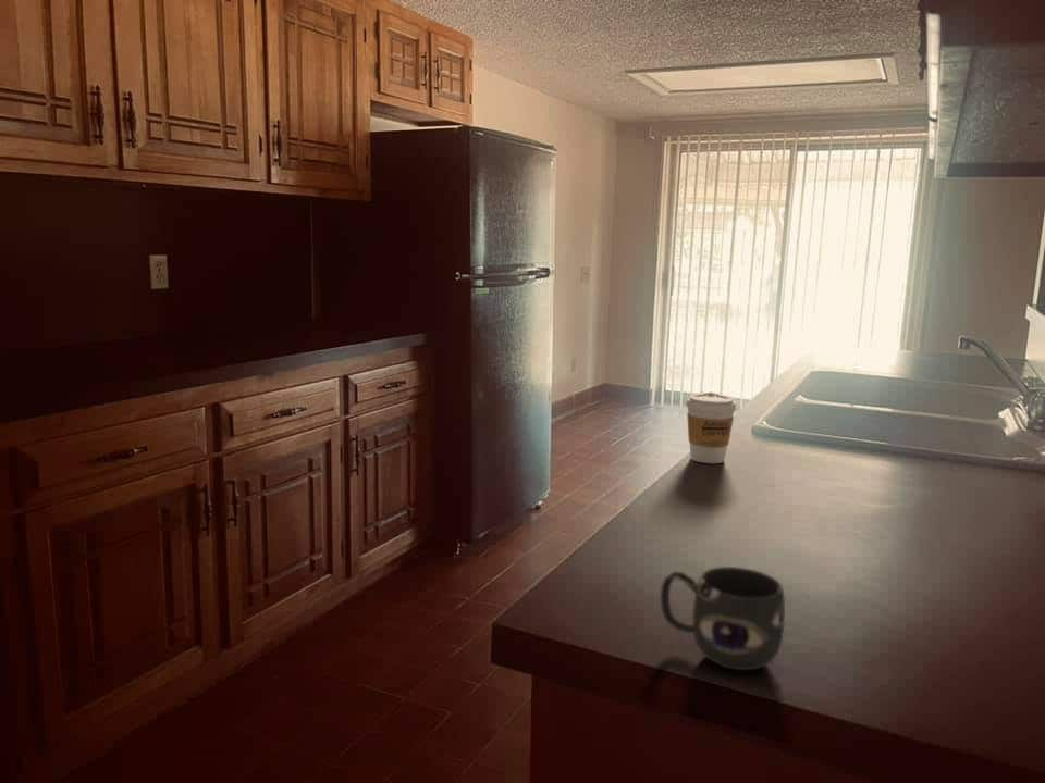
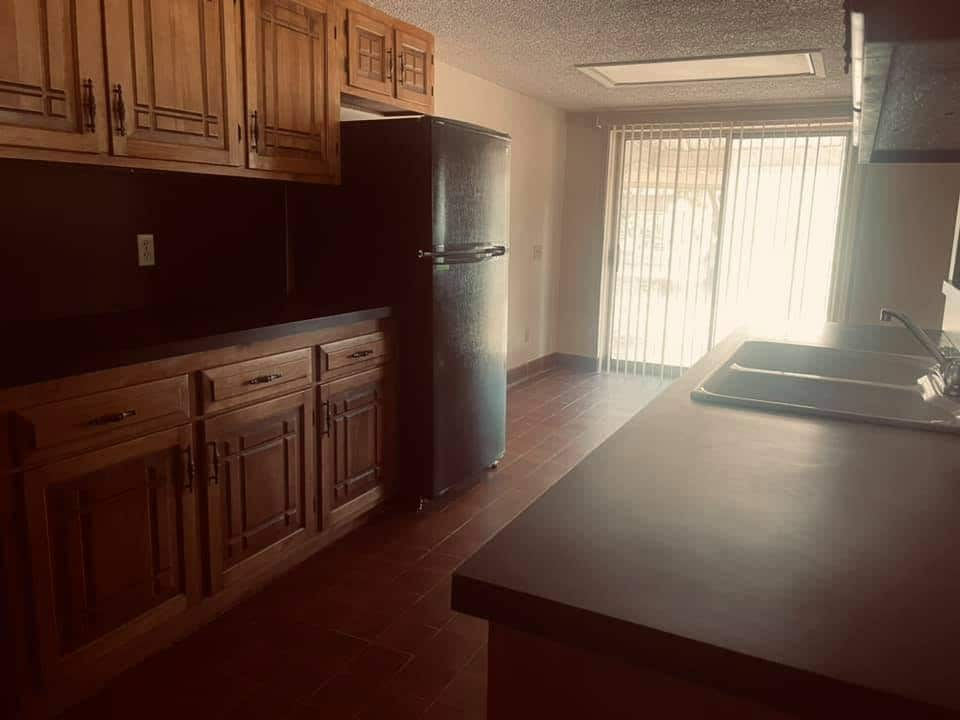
- mug (718, 613)
- coffee cup (709, 426)
